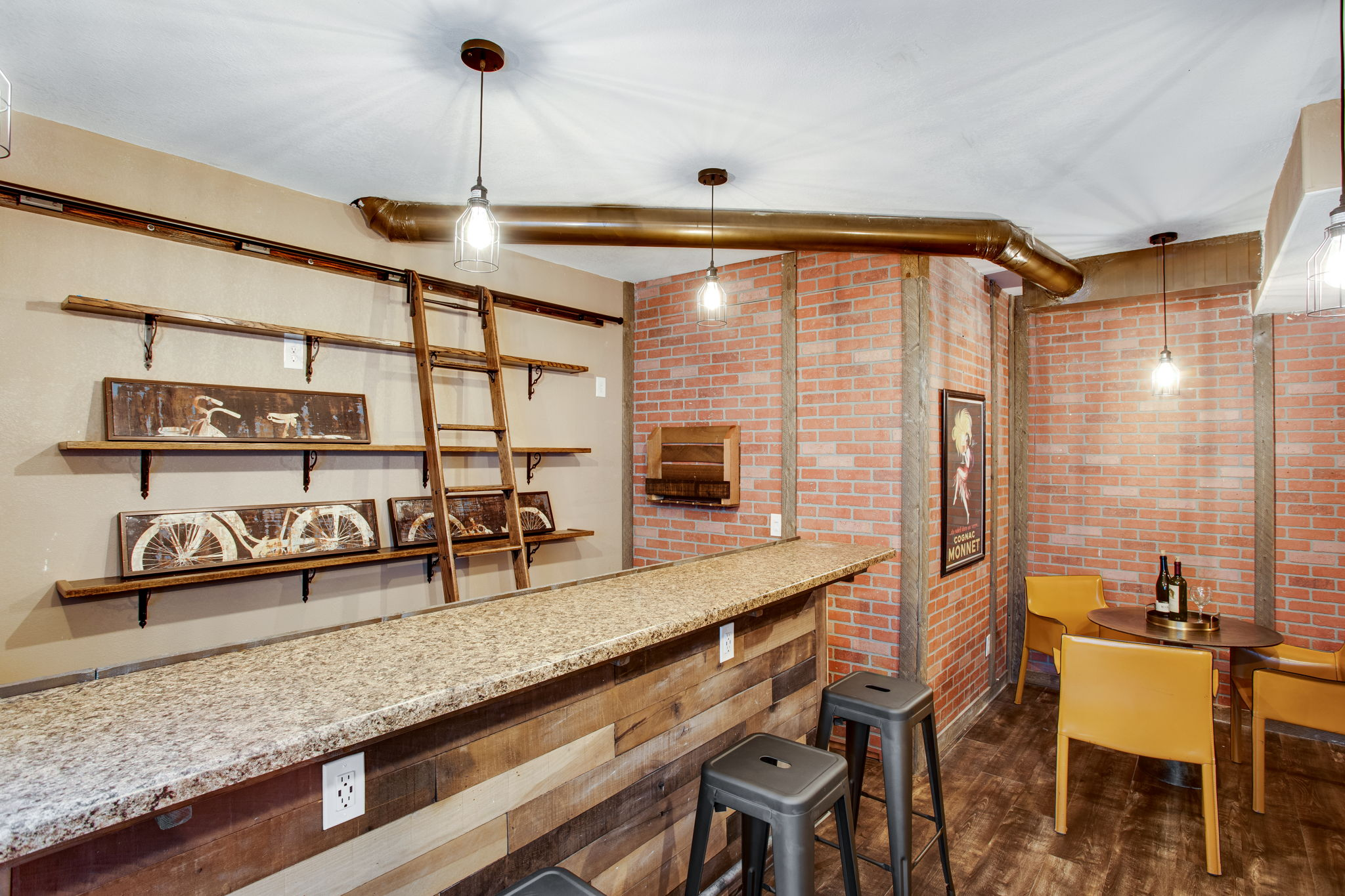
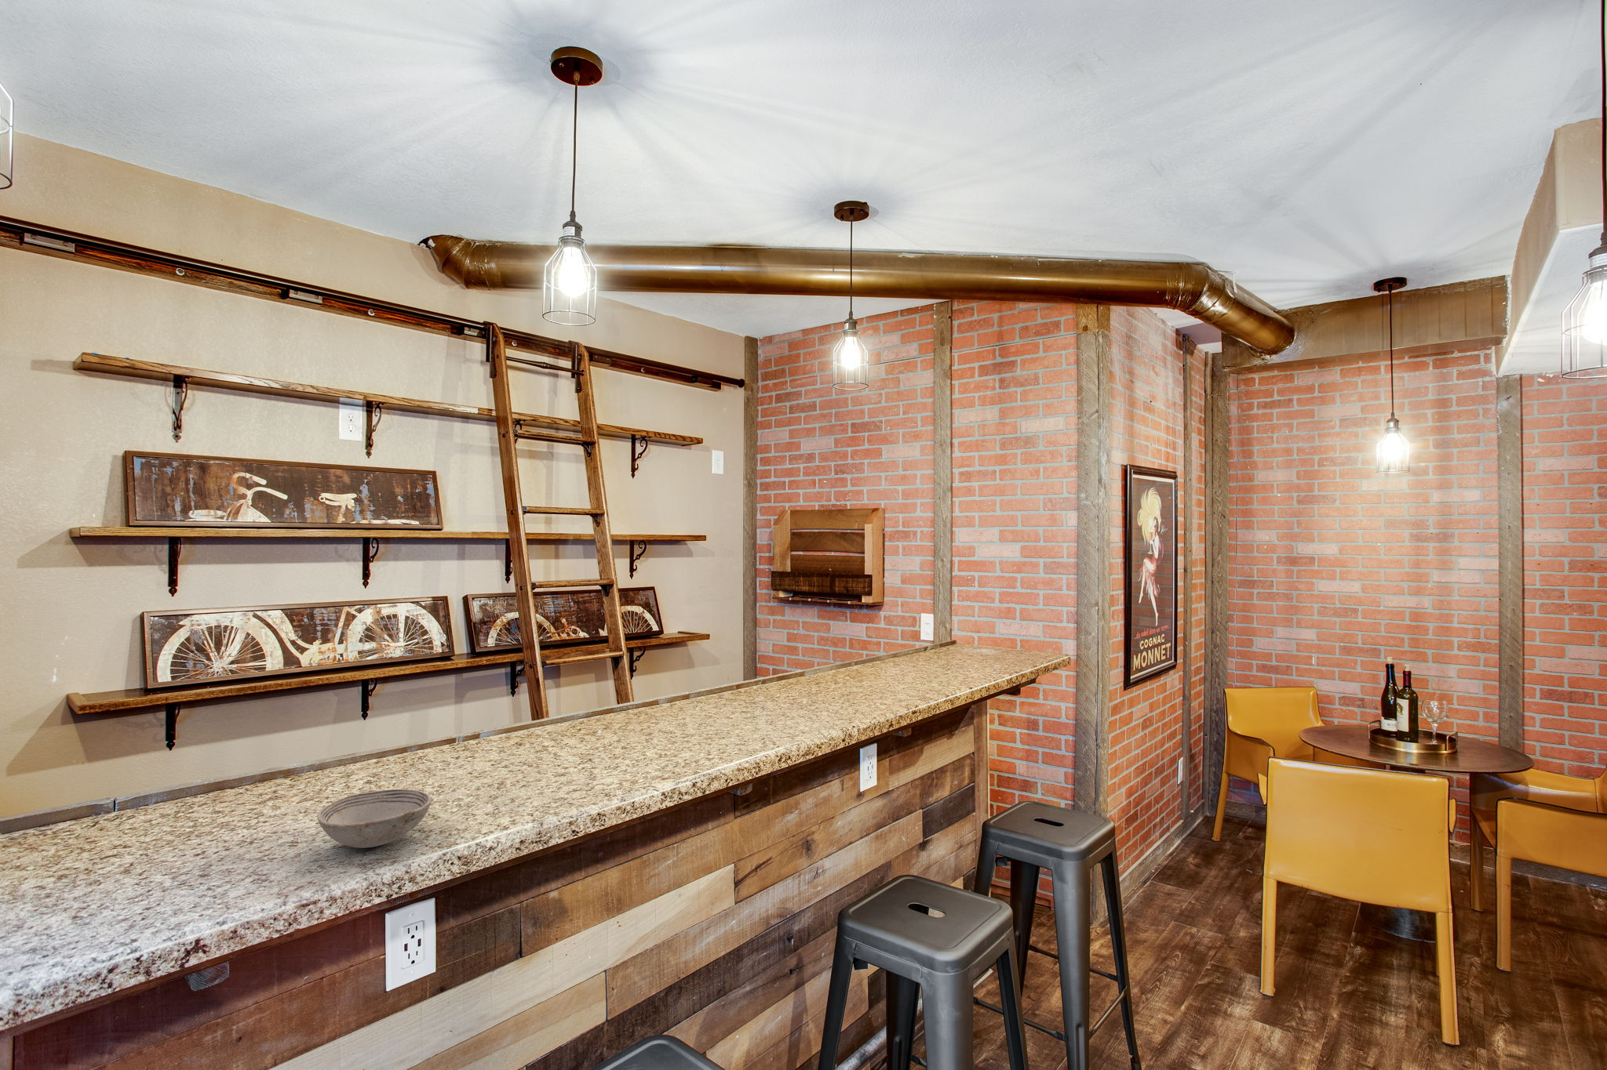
+ bowl (375, 823)
